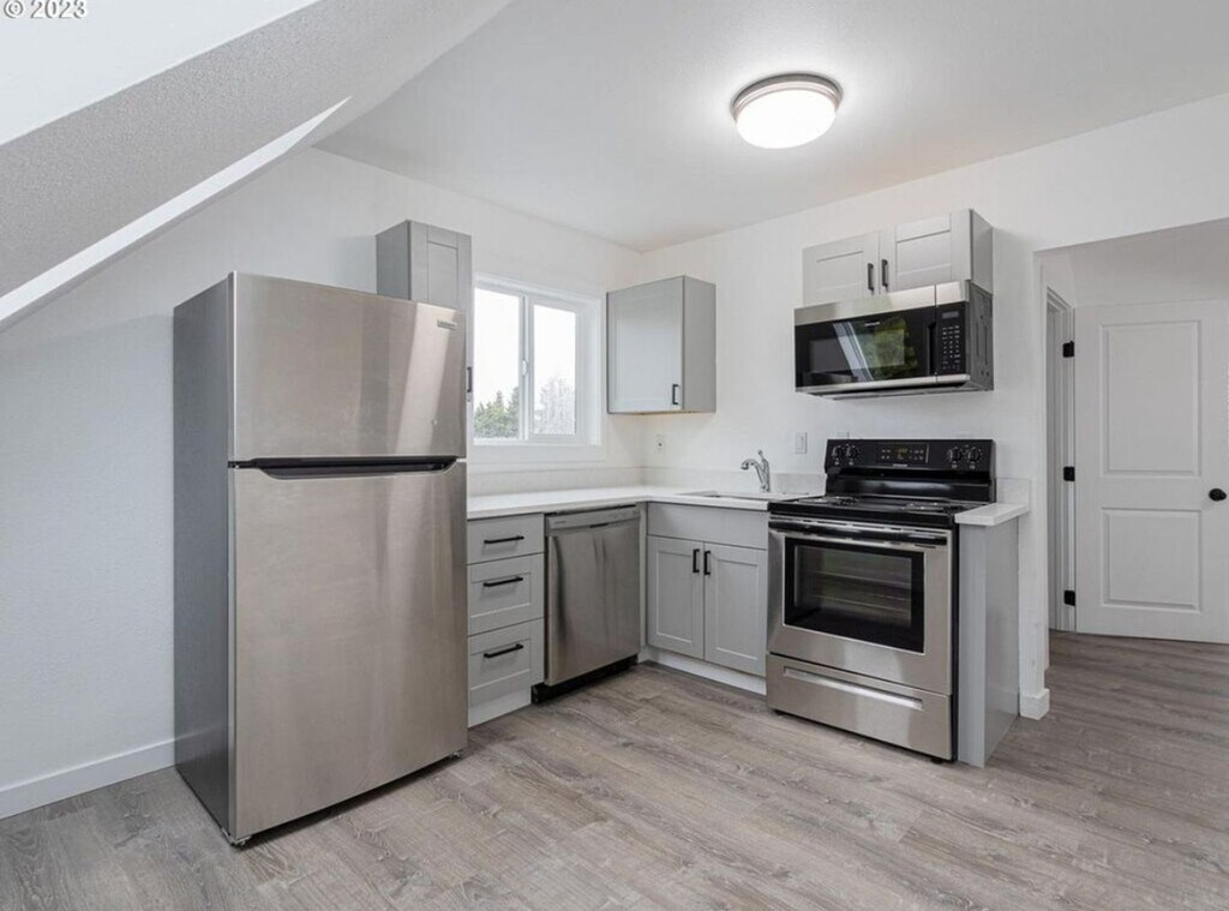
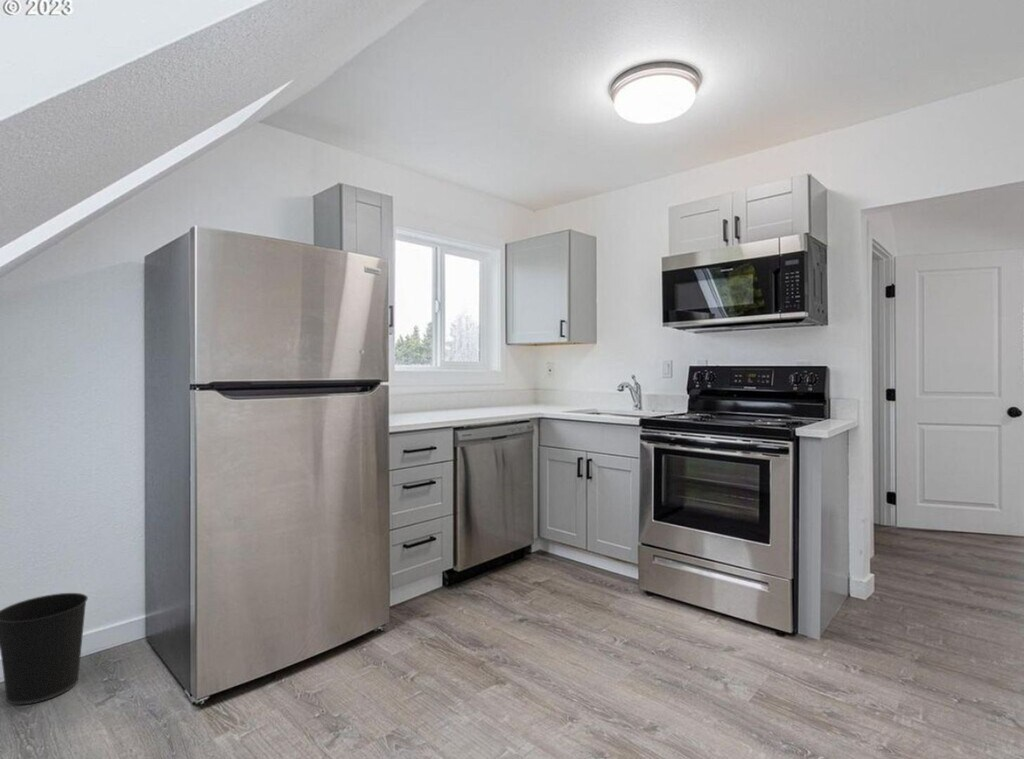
+ wastebasket (43, 647)
